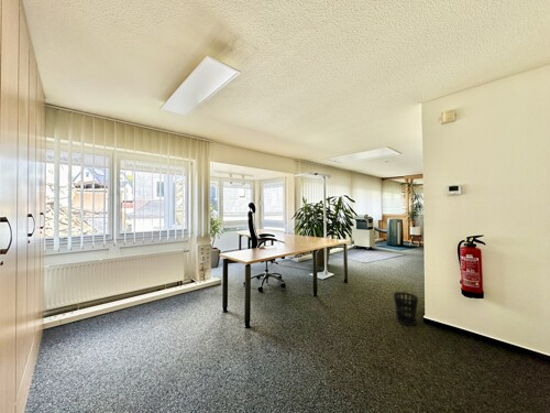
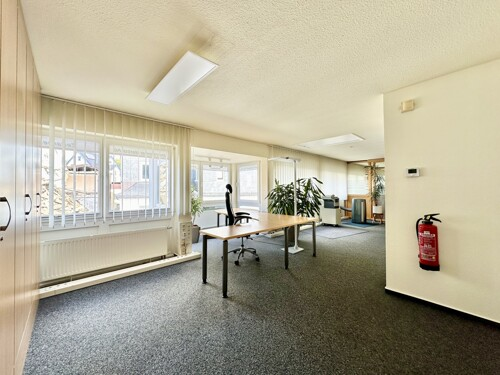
- wastebasket (405, 308)
